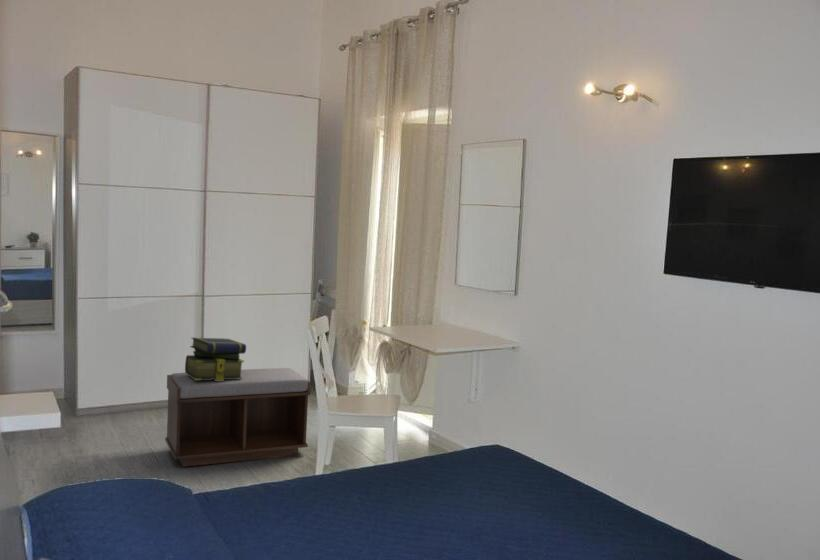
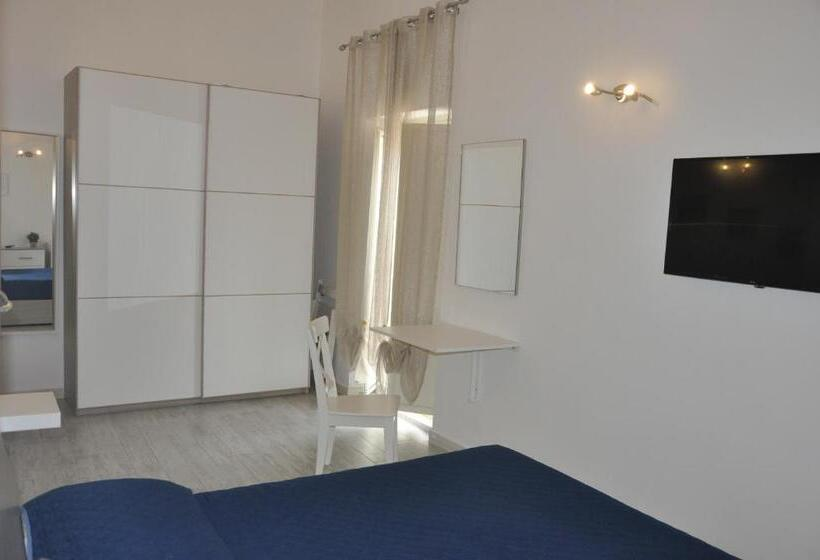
- bench (238, 413)
- stack of books (216, 357)
